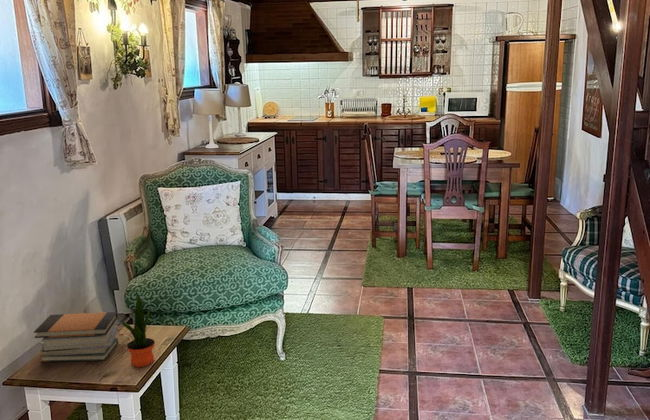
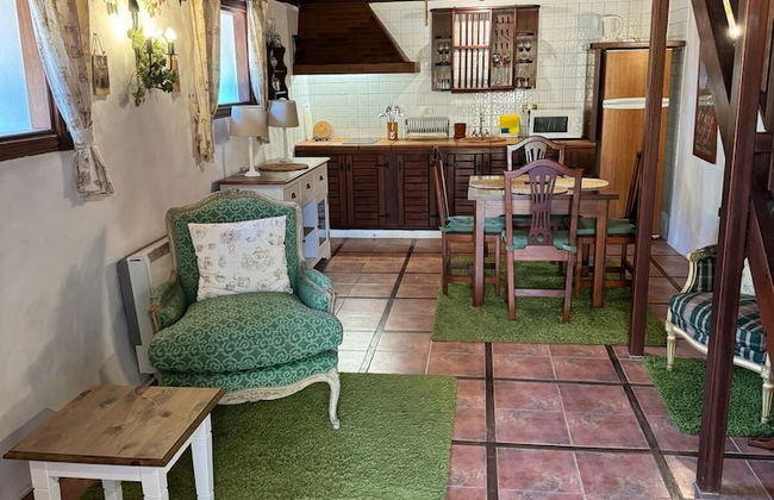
- book stack (79, 336)
- potted plant (138, 330)
